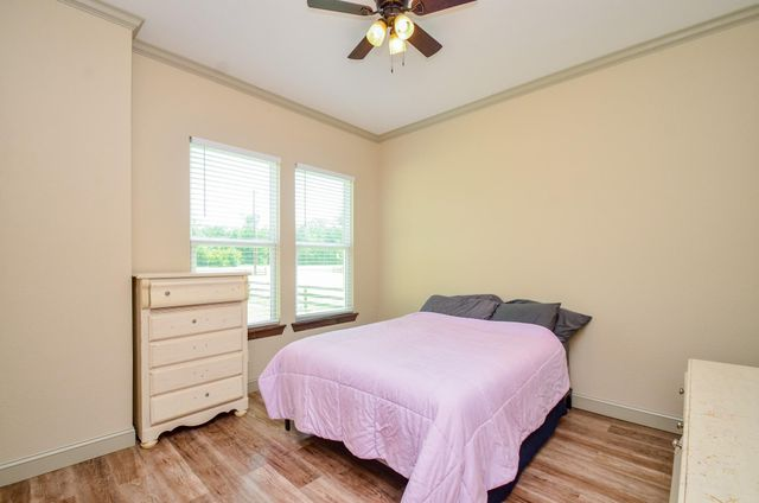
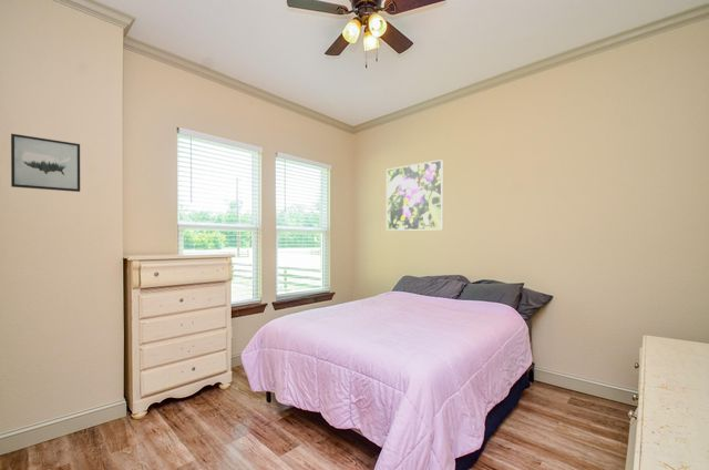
+ wall art (47, 164)
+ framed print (412, 197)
